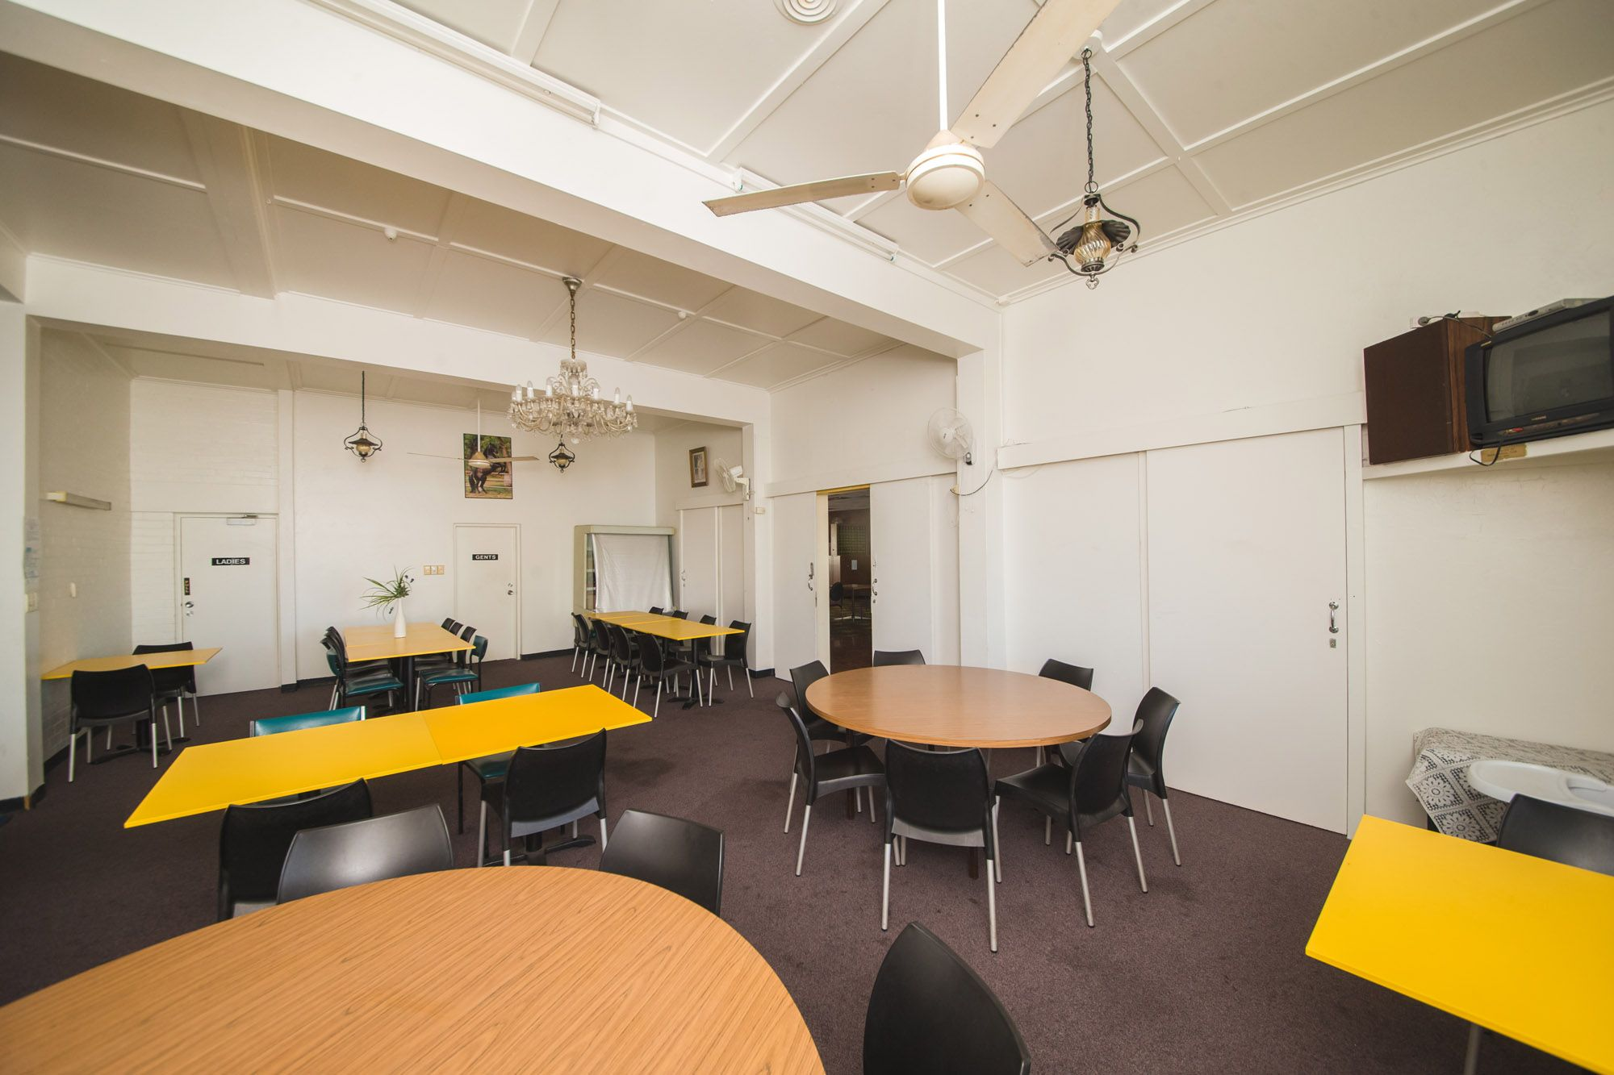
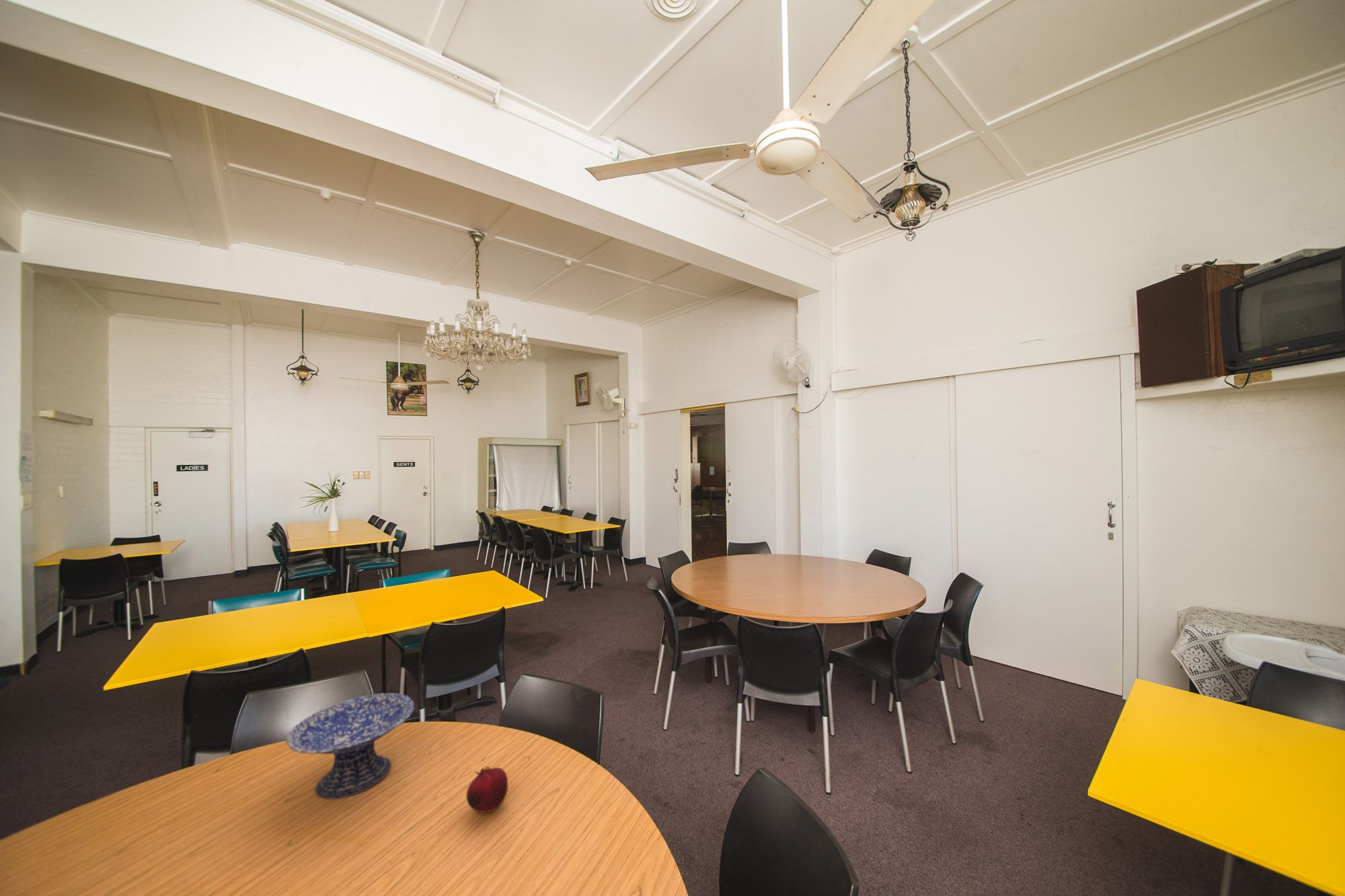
+ decorative bowl (354, 747)
+ fruit (488, 788)
